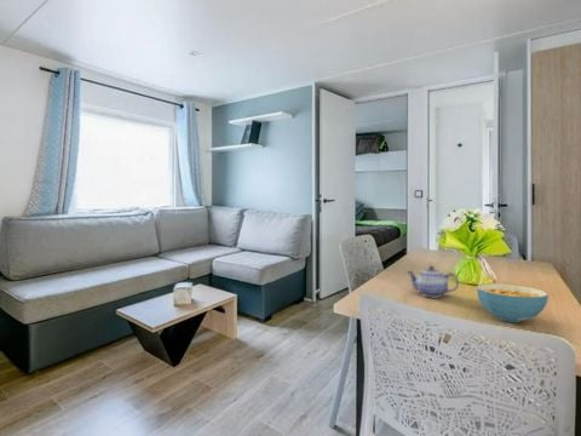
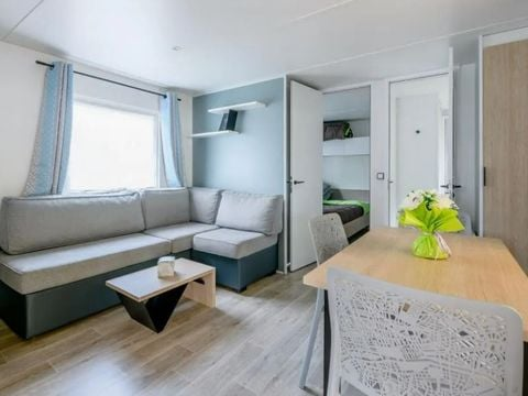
- cereal bowl (510, 304)
- teapot (431, 280)
